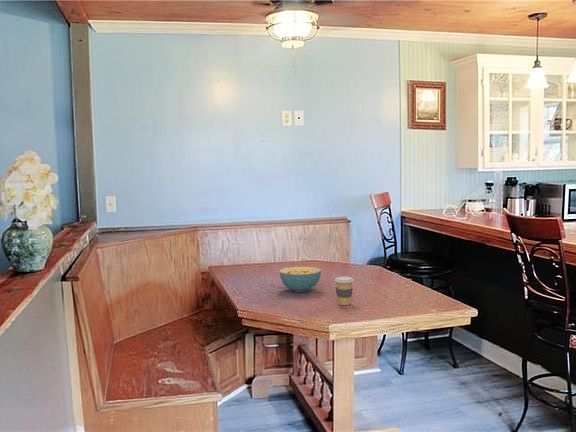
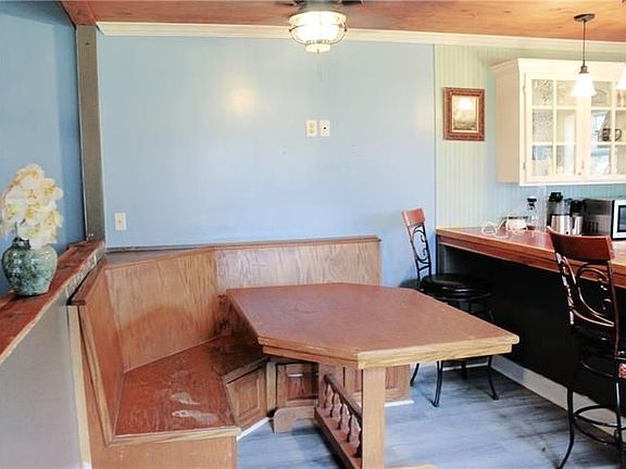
- coffee cup (344, 290)
- cereal bowl (300, 280)
